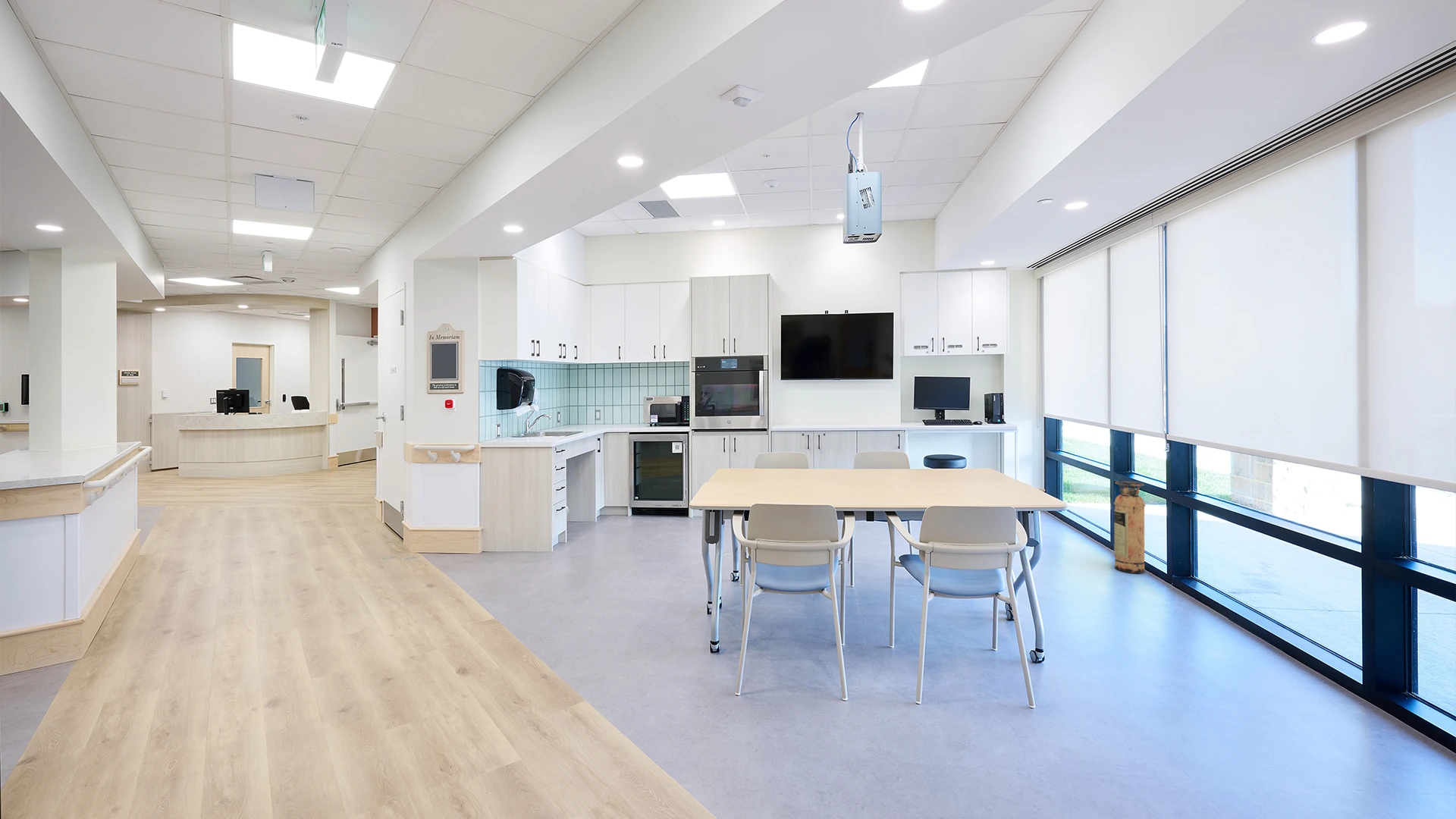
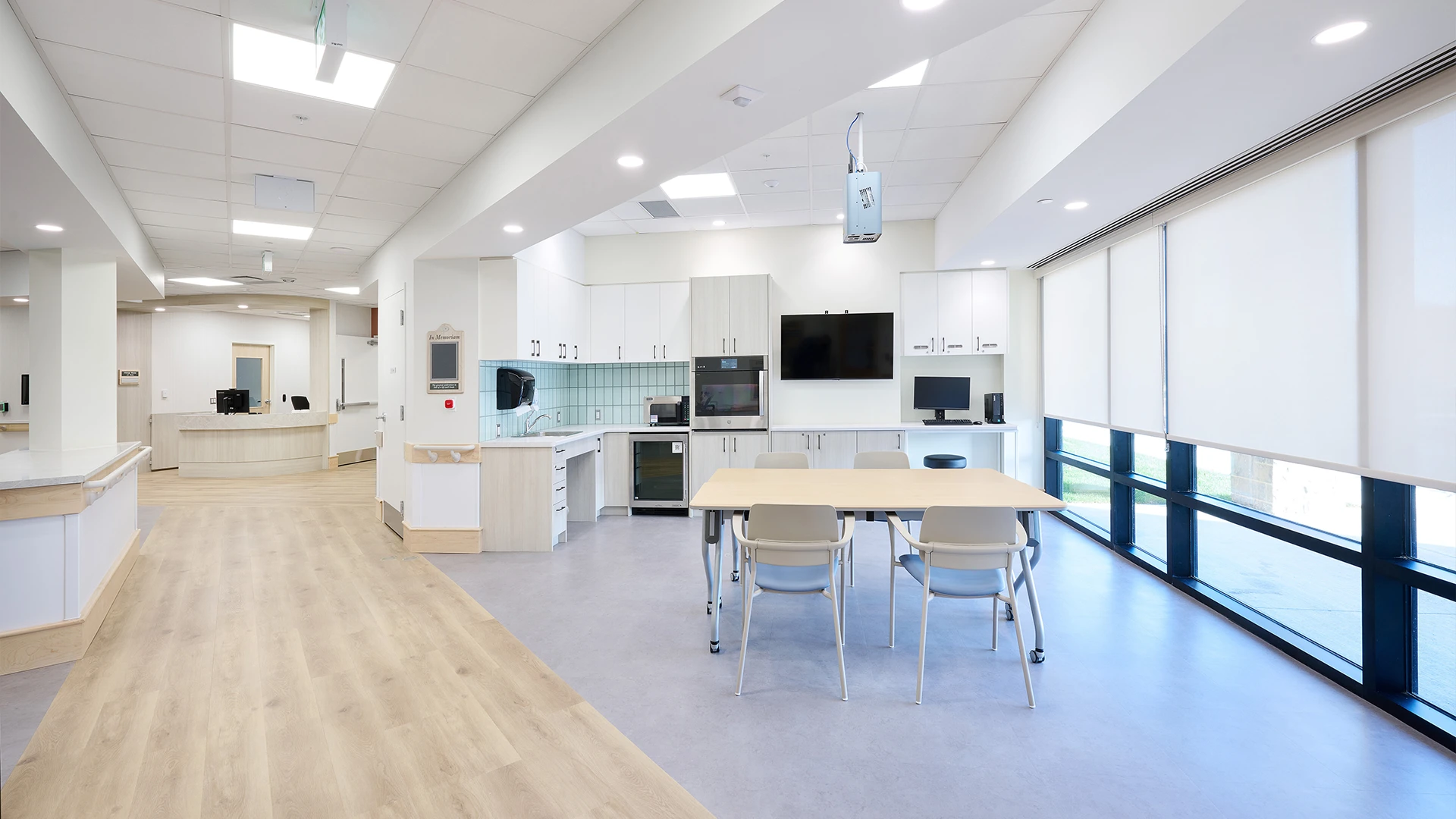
- fire extinguisher (1128, 526)
